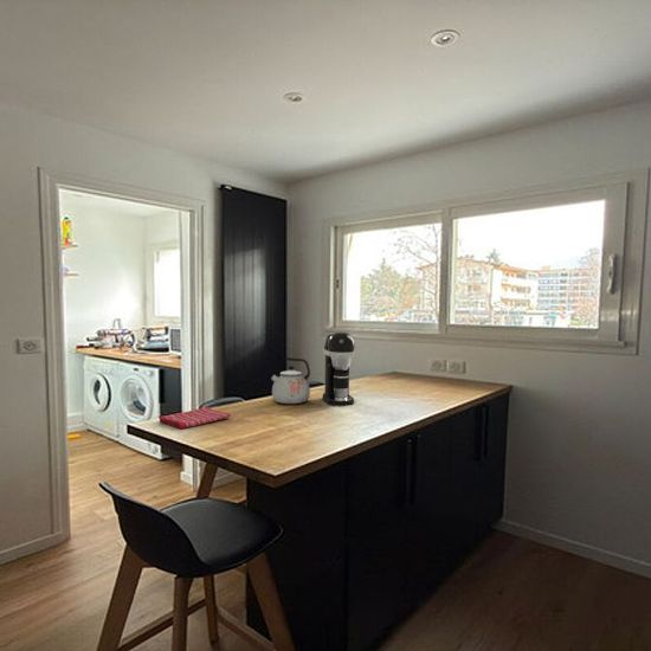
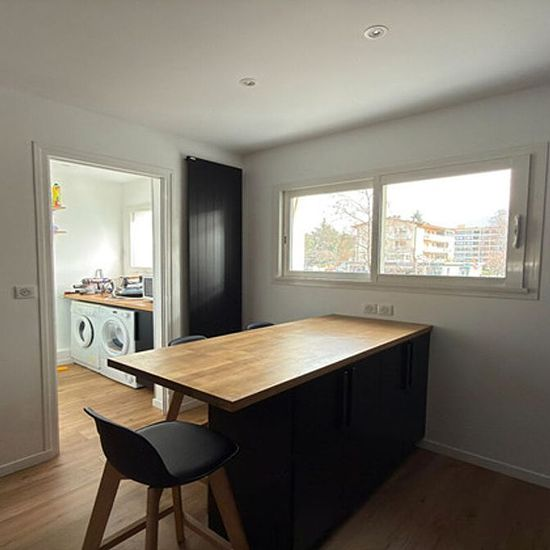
- coffee maker (337, 366)
- dish towel (194, 417)
- kettle (290, 379)
